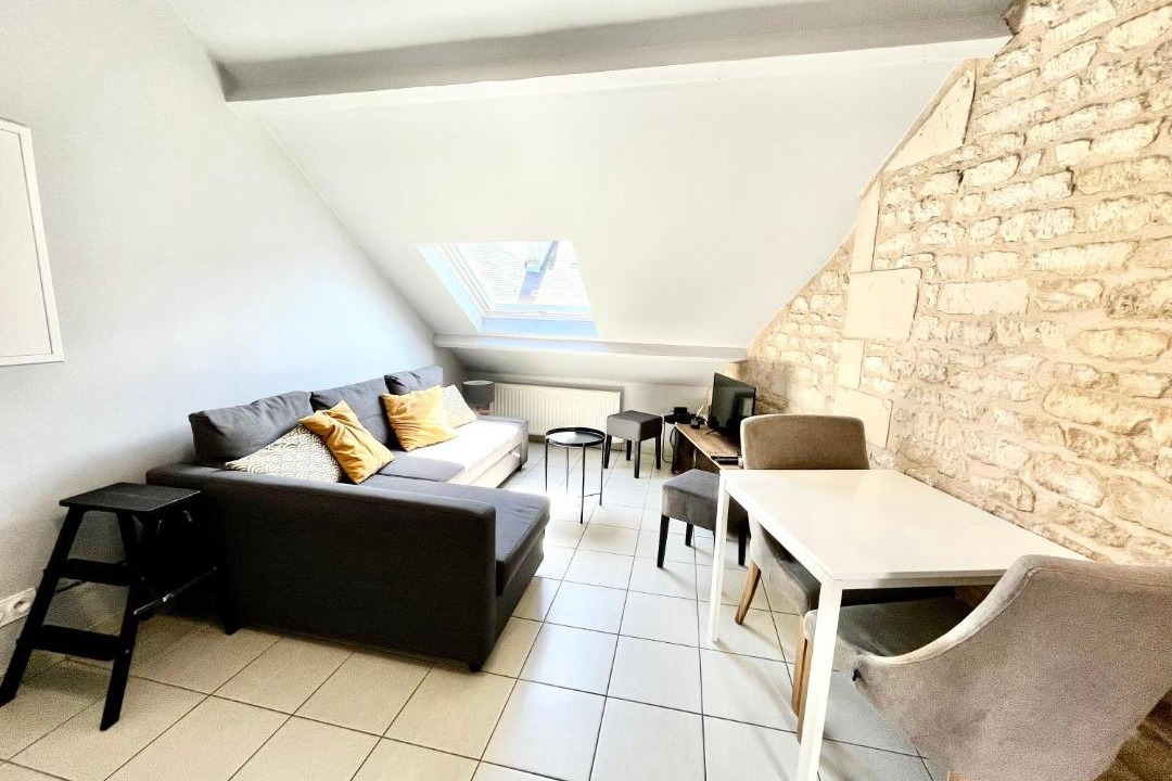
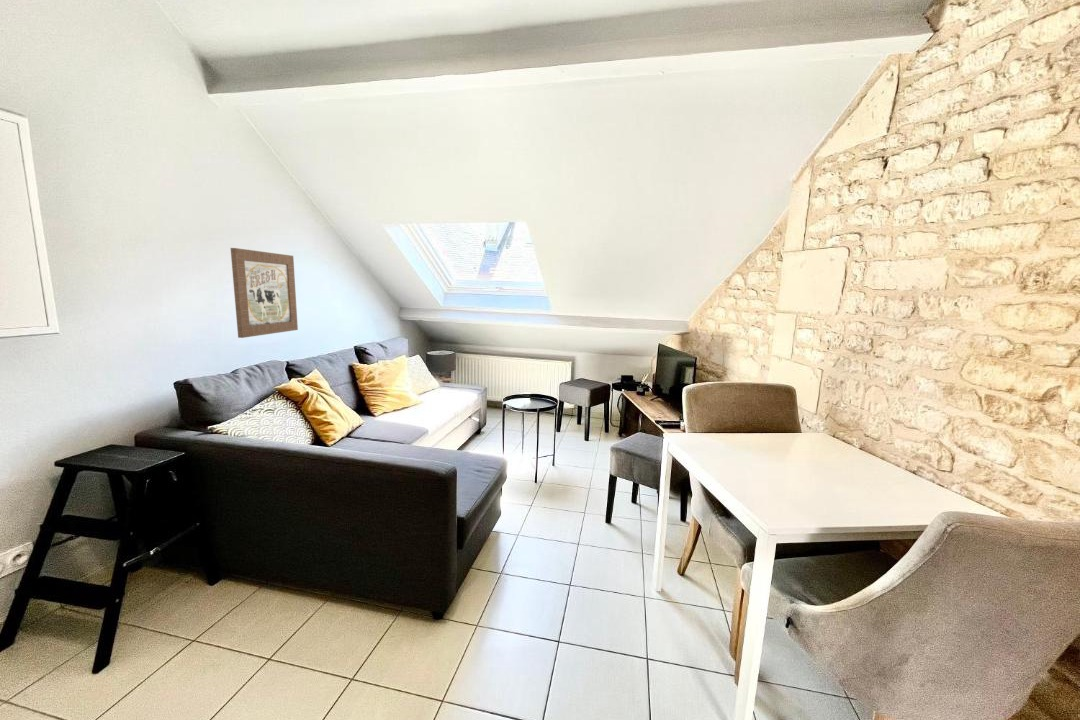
+ wall art (267, 293)
